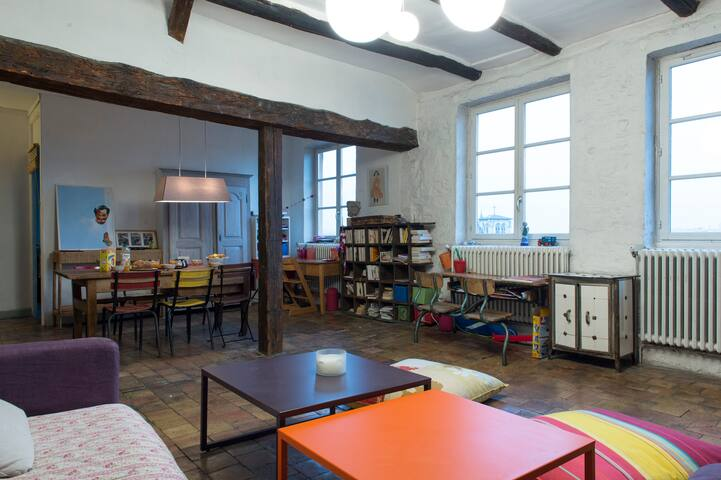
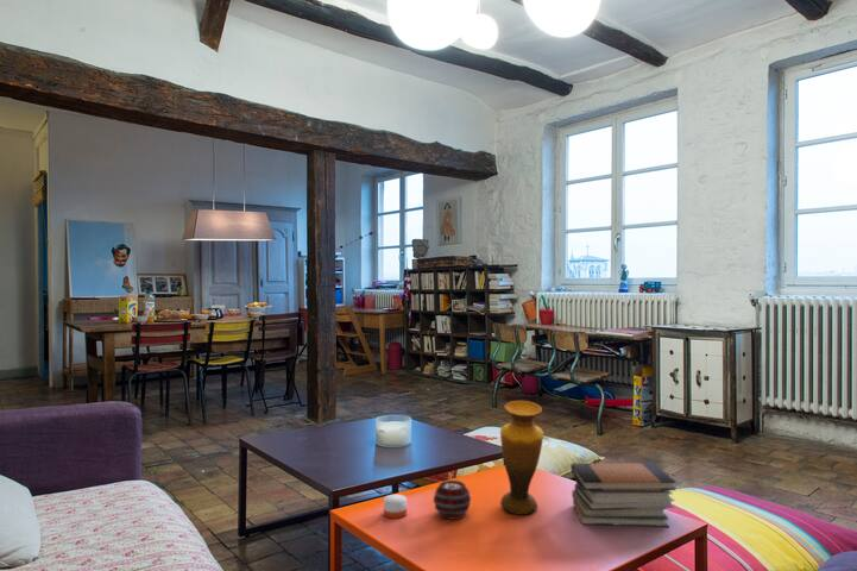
+ candle (395, 497)
+ decorative ball (452, 498)
+ book stack (620, 492)
+ vase (521, 457)
